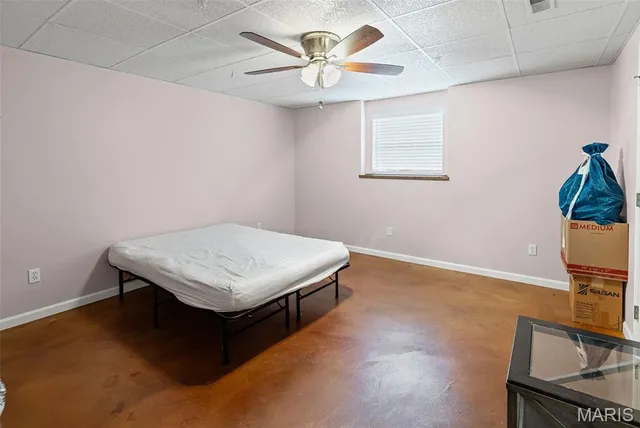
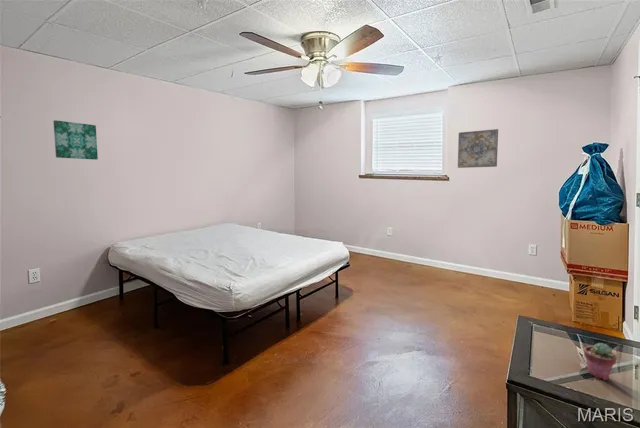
+ potted succulent (599, 359)
+ wall art (477, 149)
+ wall art (76, 140)
